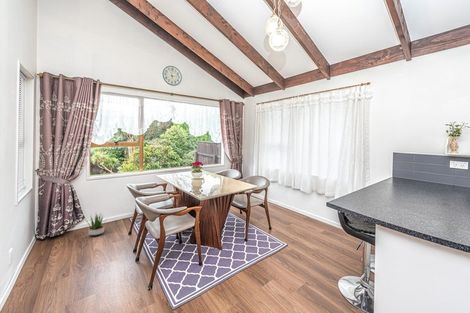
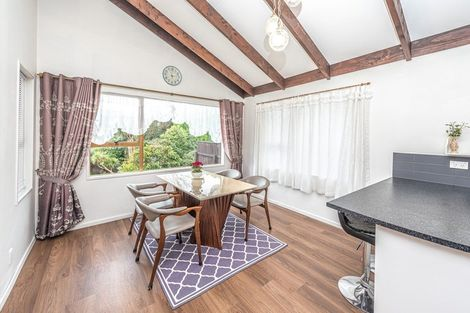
- potted plant (96, 223)
